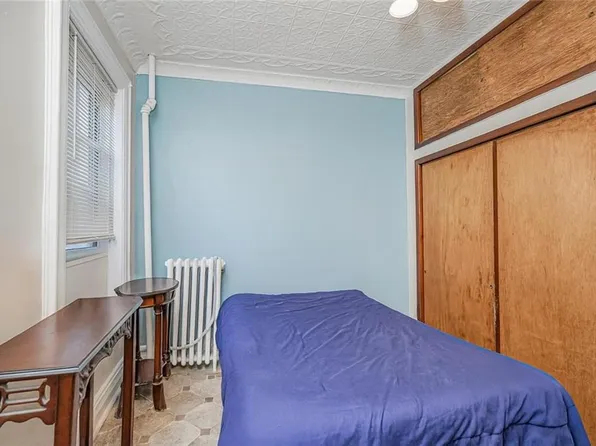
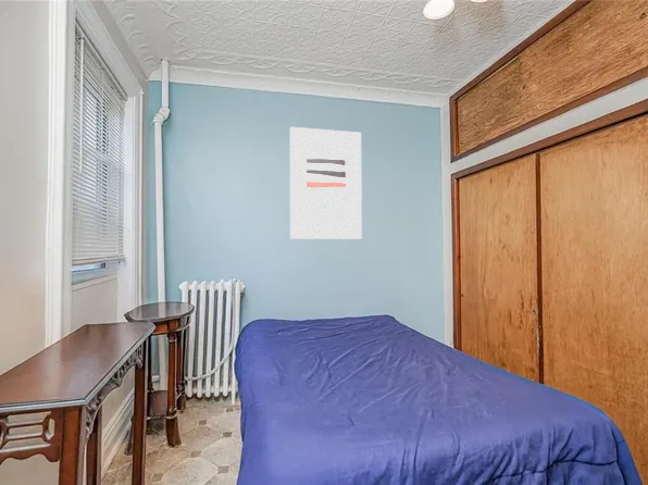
+ wall art (326, 184)
